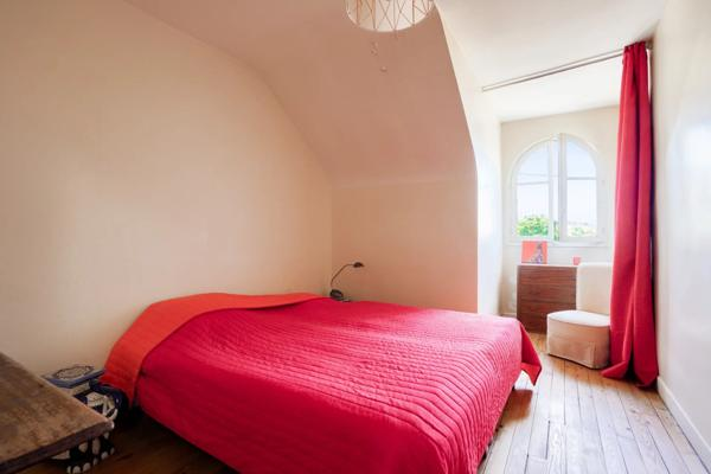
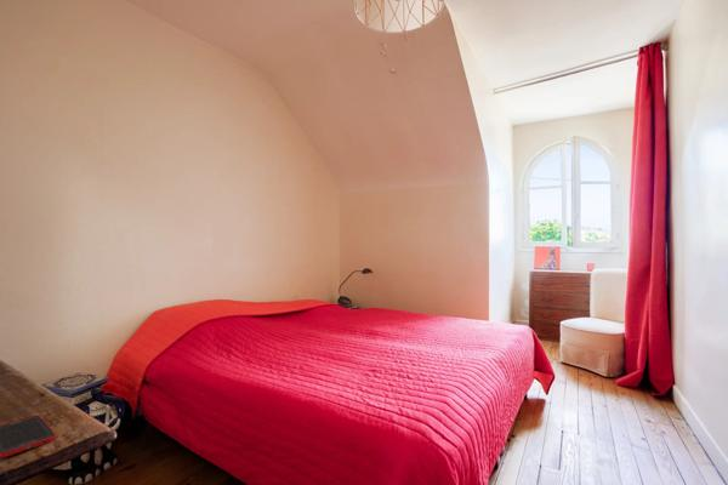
+ cell phone (21, 434)
